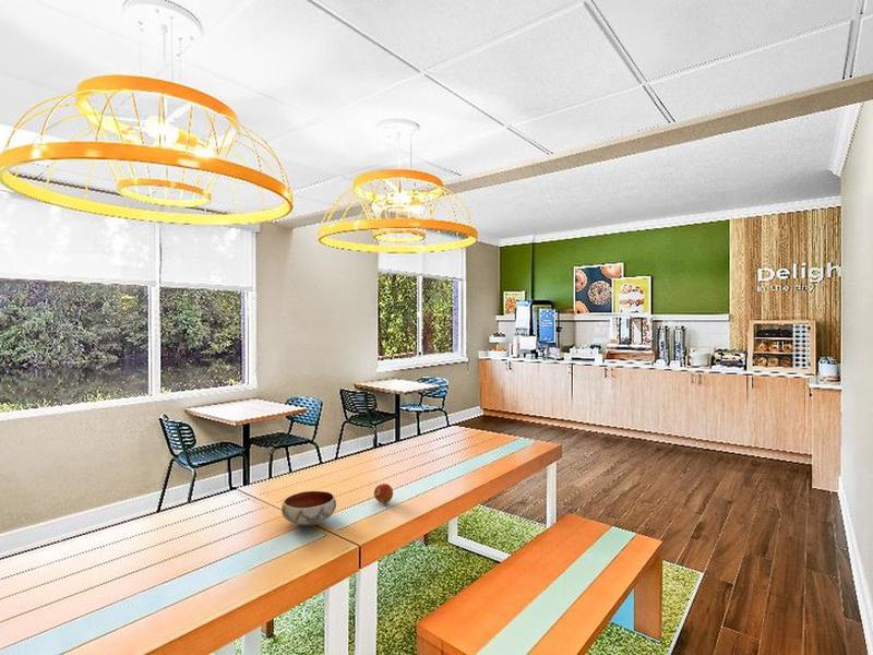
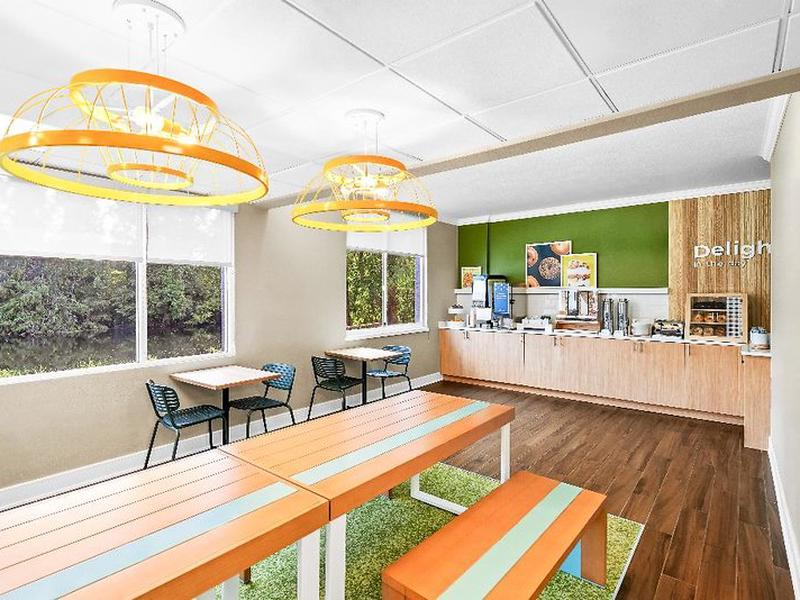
- bowl (309, 511)
- fruit (383, 493)
